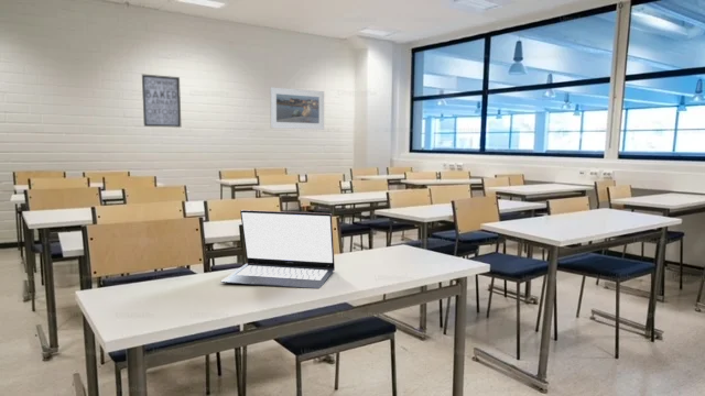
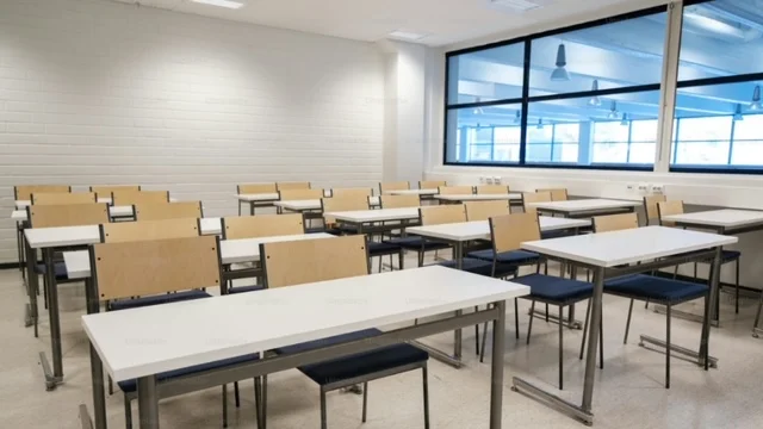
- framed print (297, 109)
- laptop (280, 245)
- wall art (161, 101)
